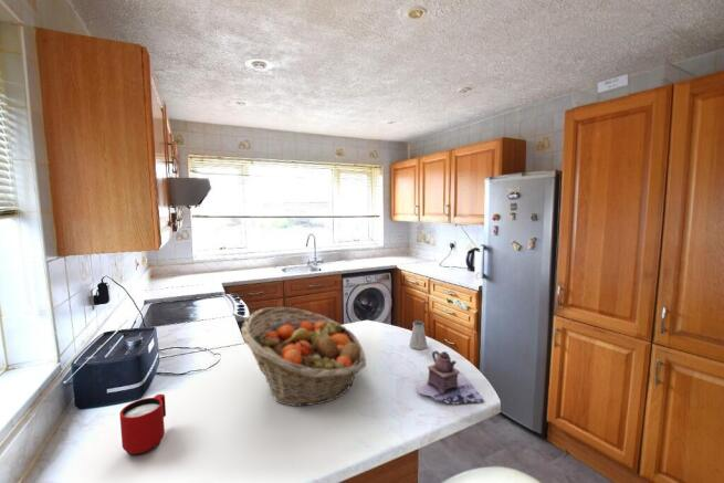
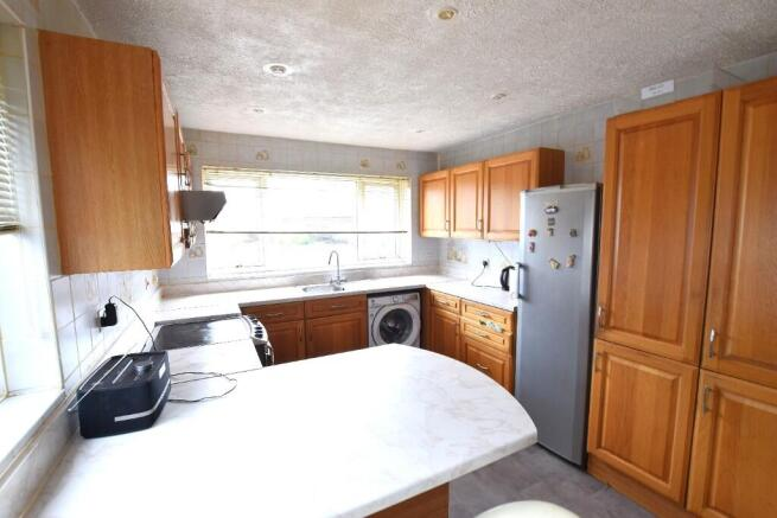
- teapot (444, 370)
- fruit basket (305, 347)
- saltshaker (418, 333)
- mug (147, 422)
